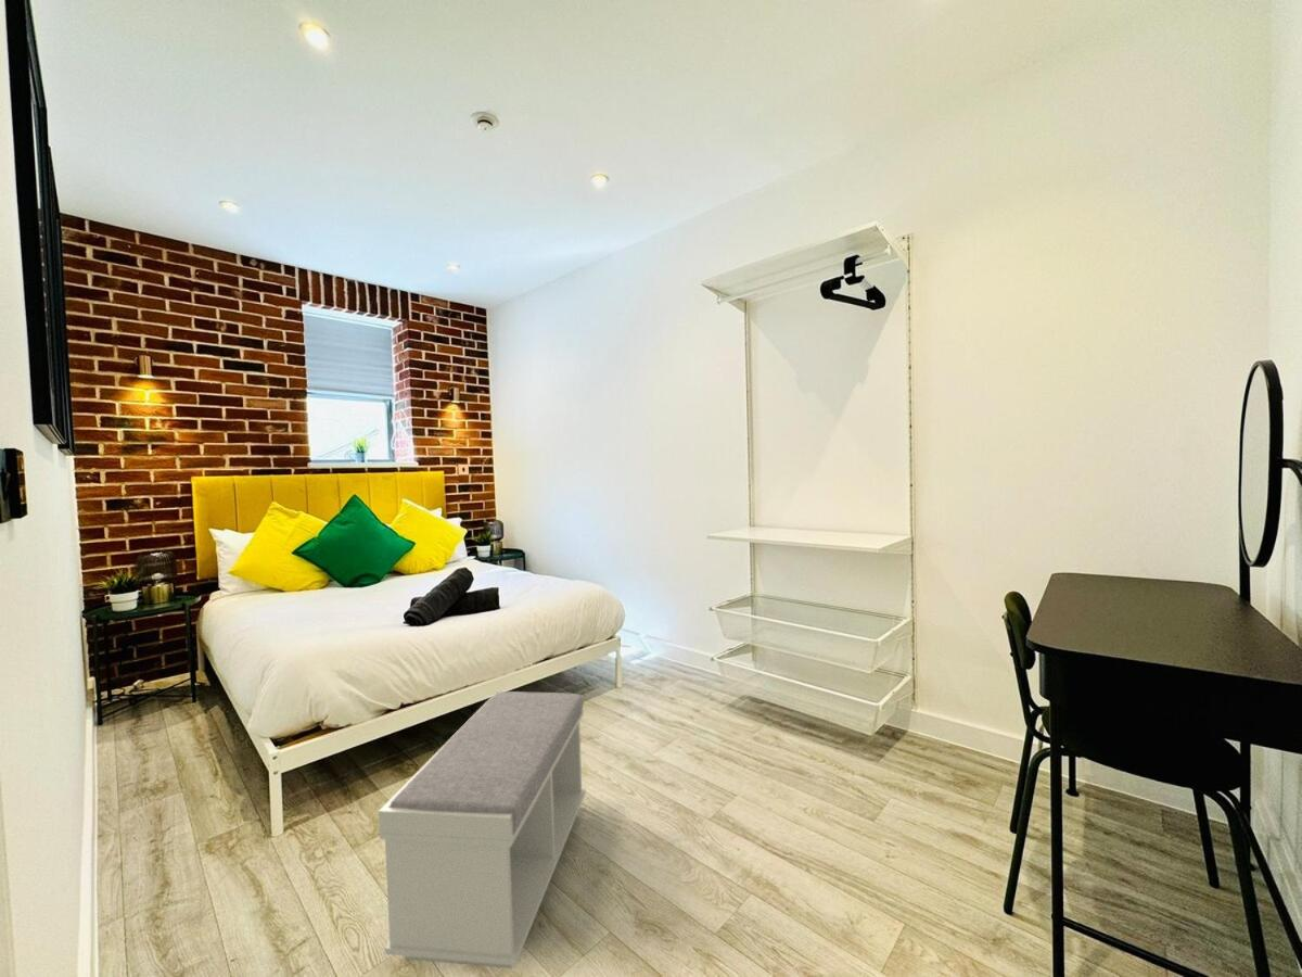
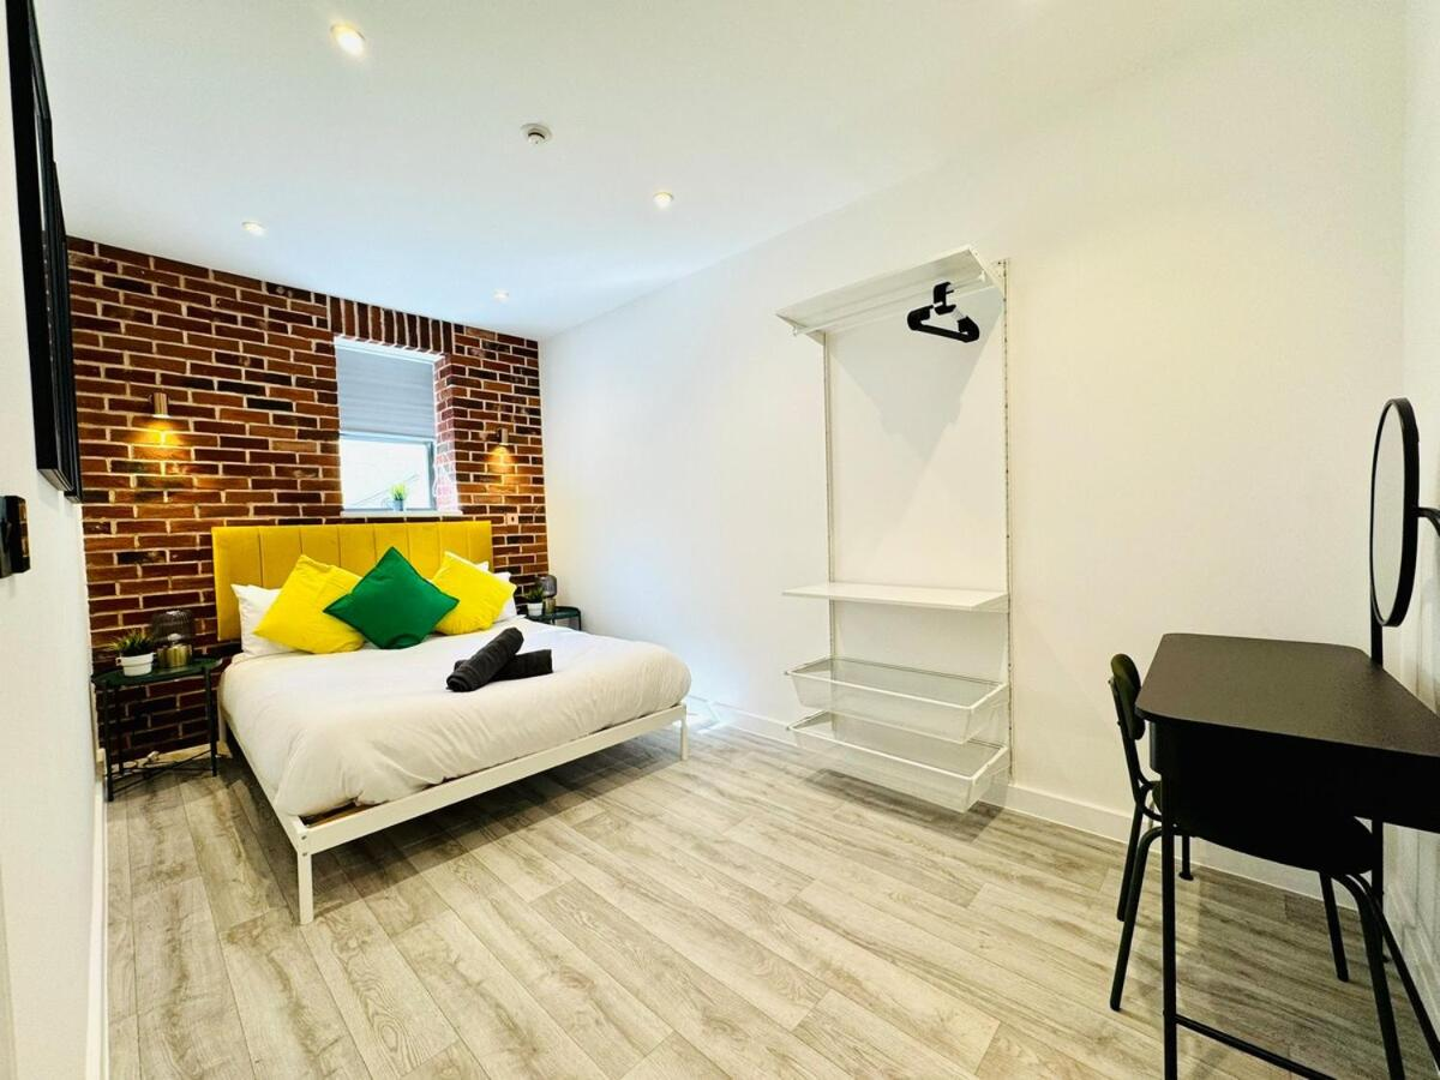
- bench (503, 803)
